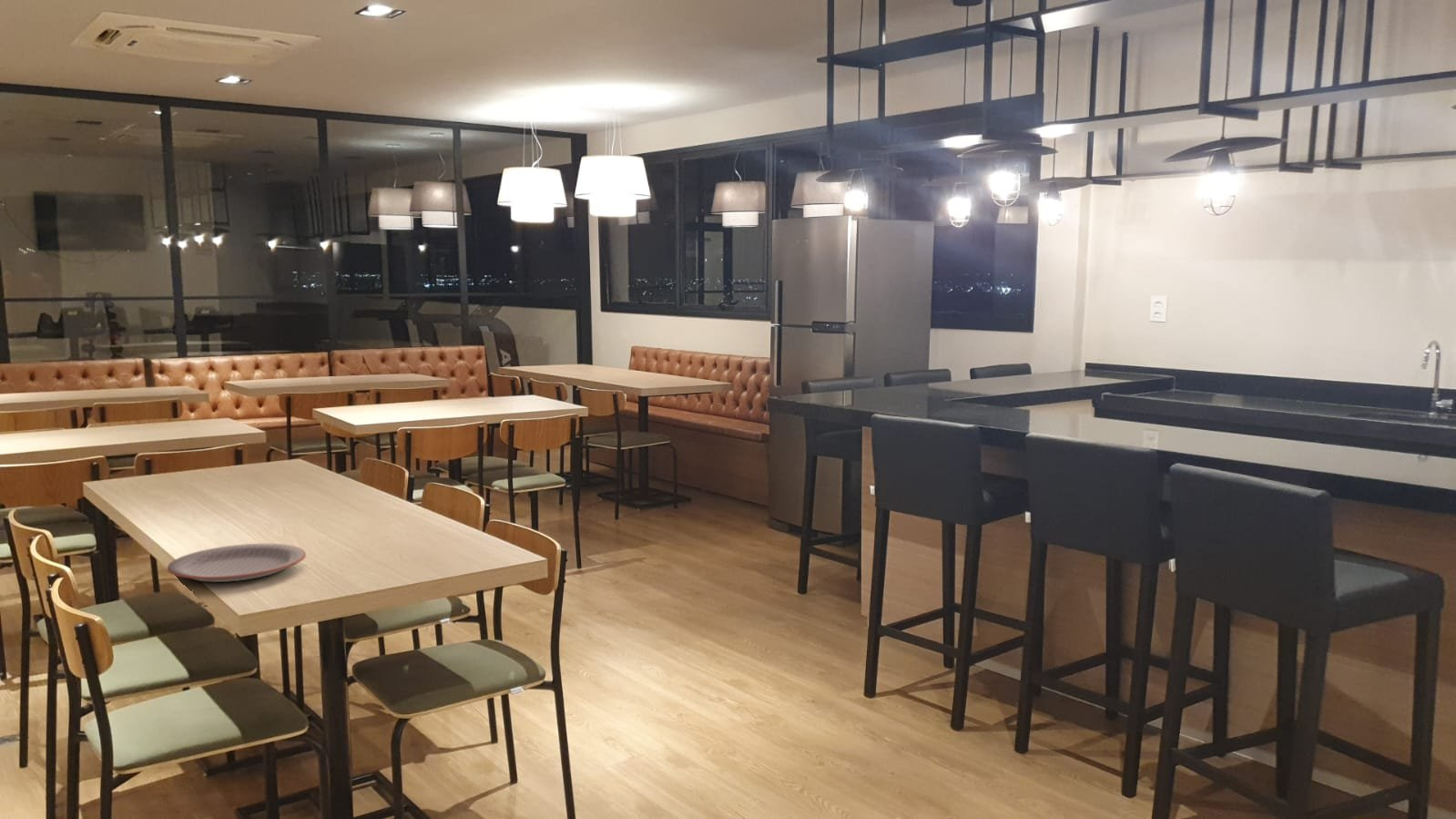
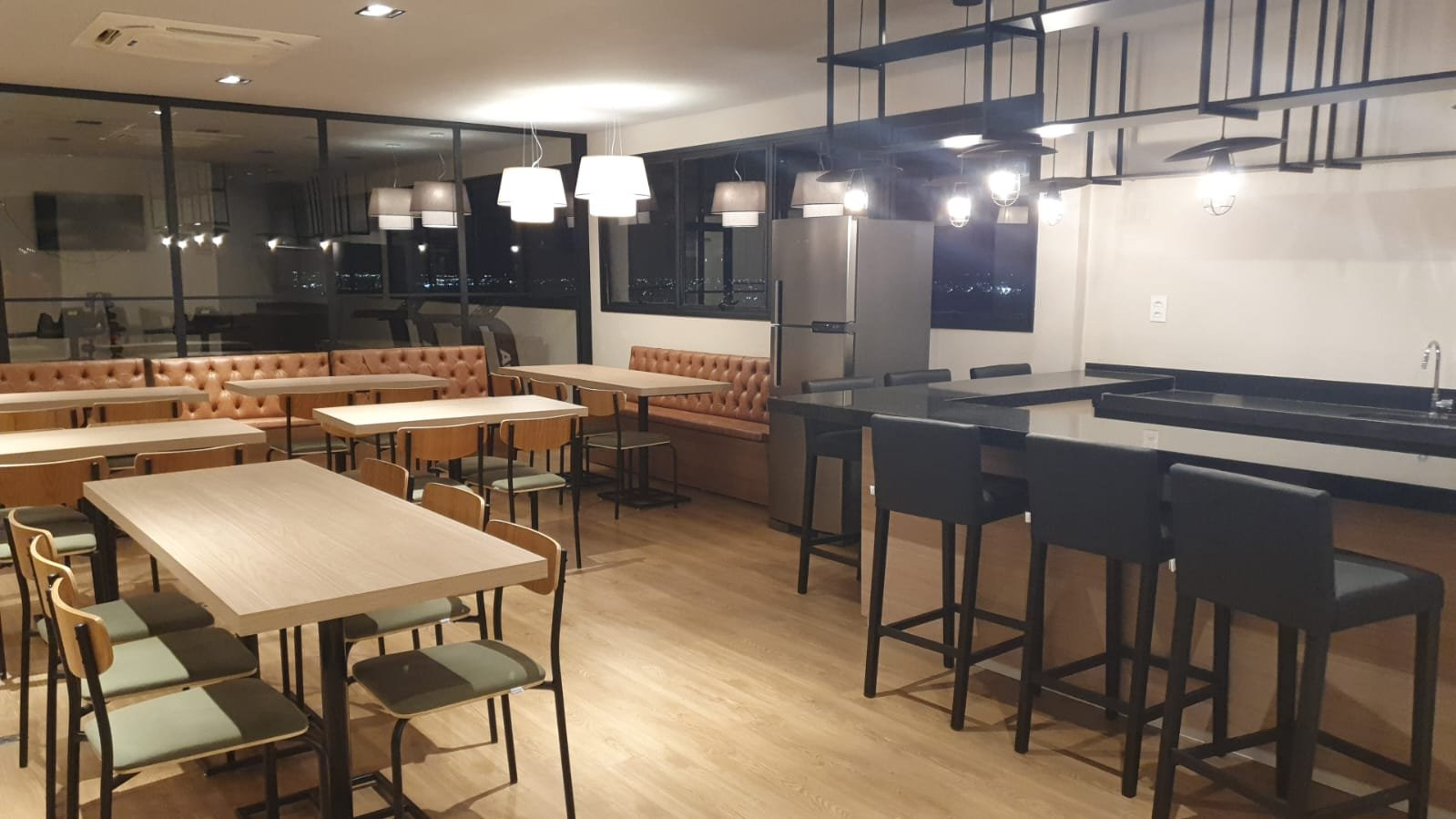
- plate (239, 564)
